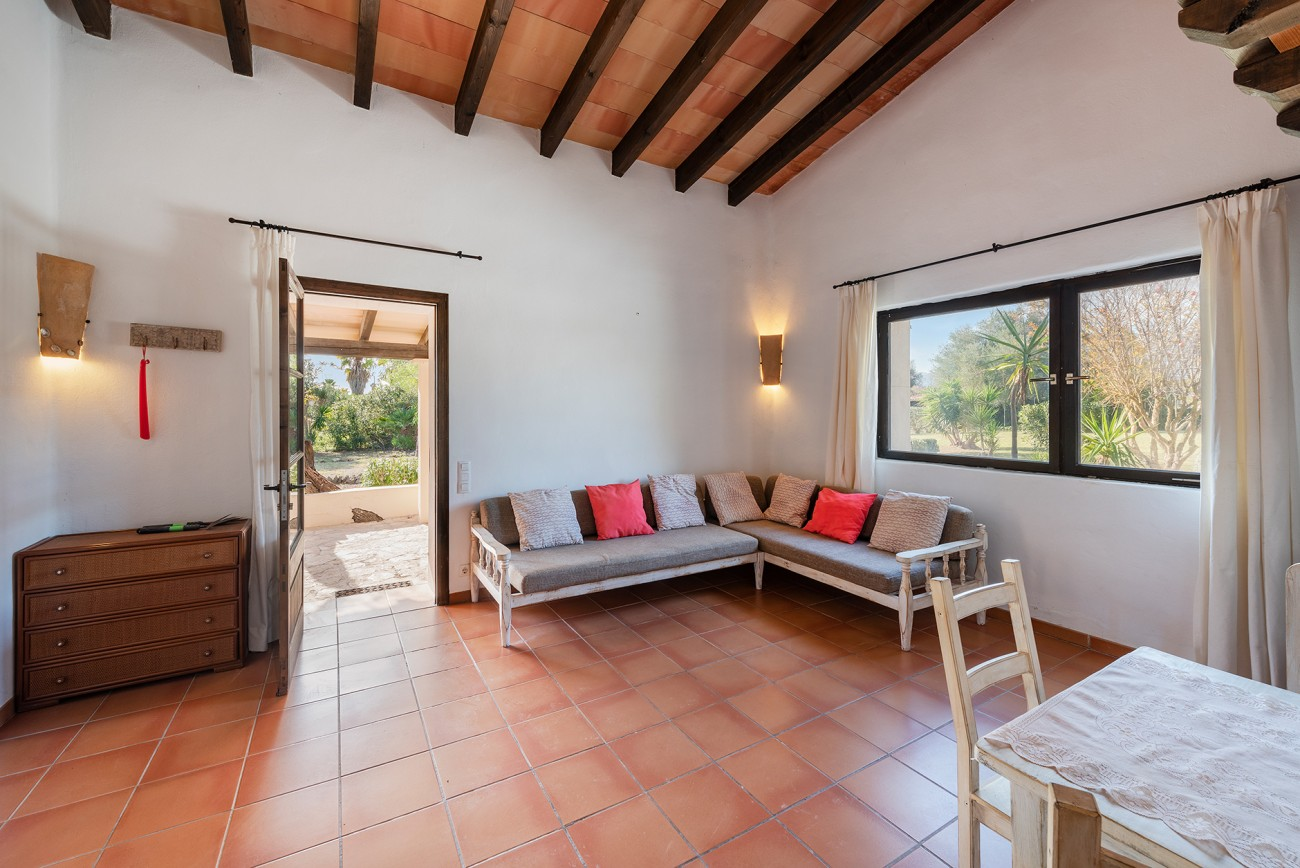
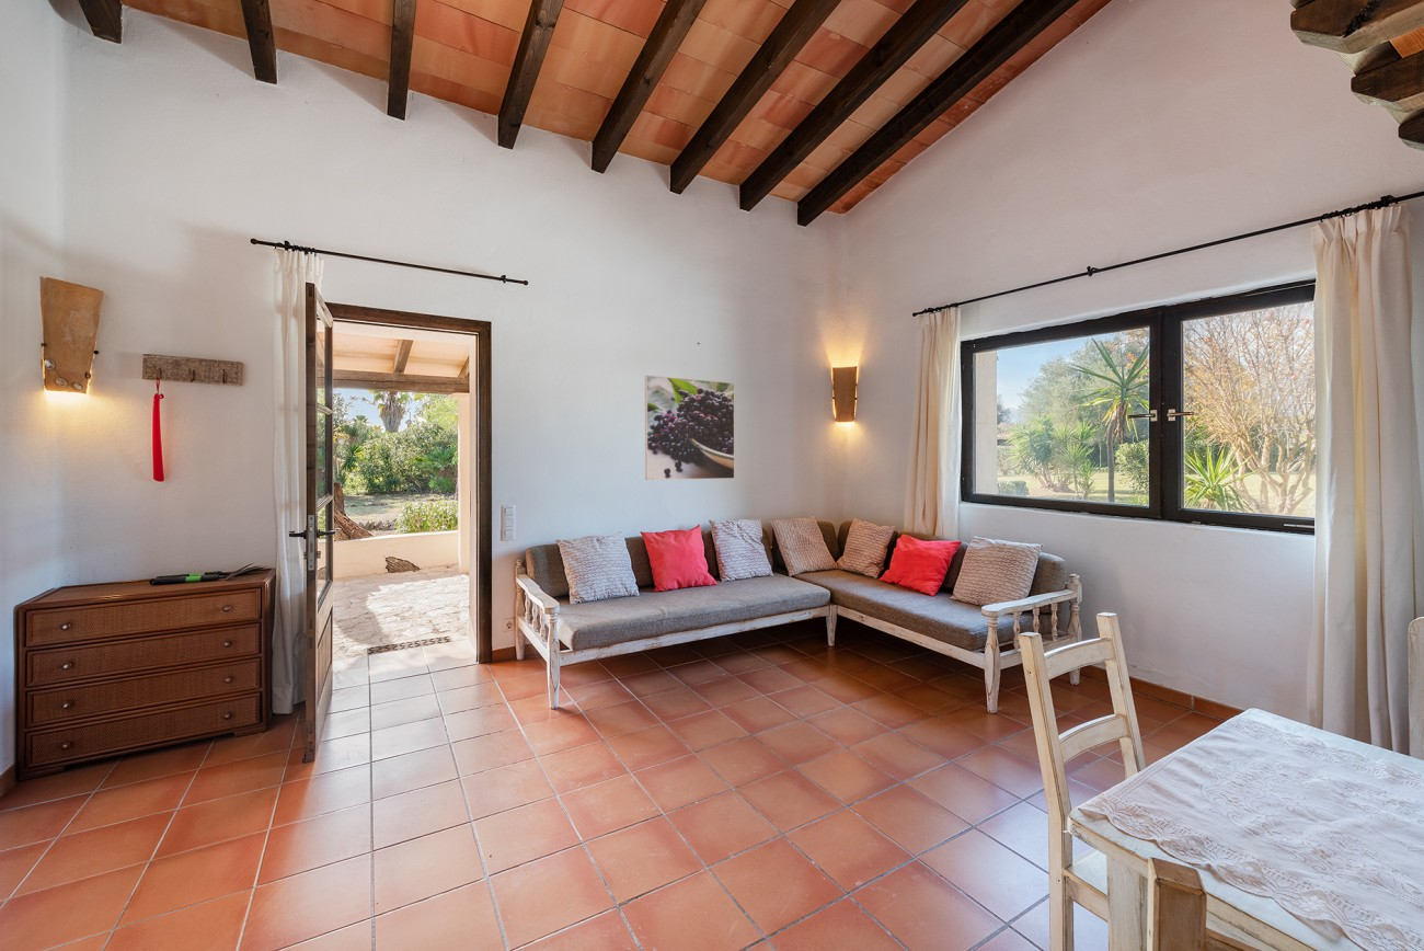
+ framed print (691, 428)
